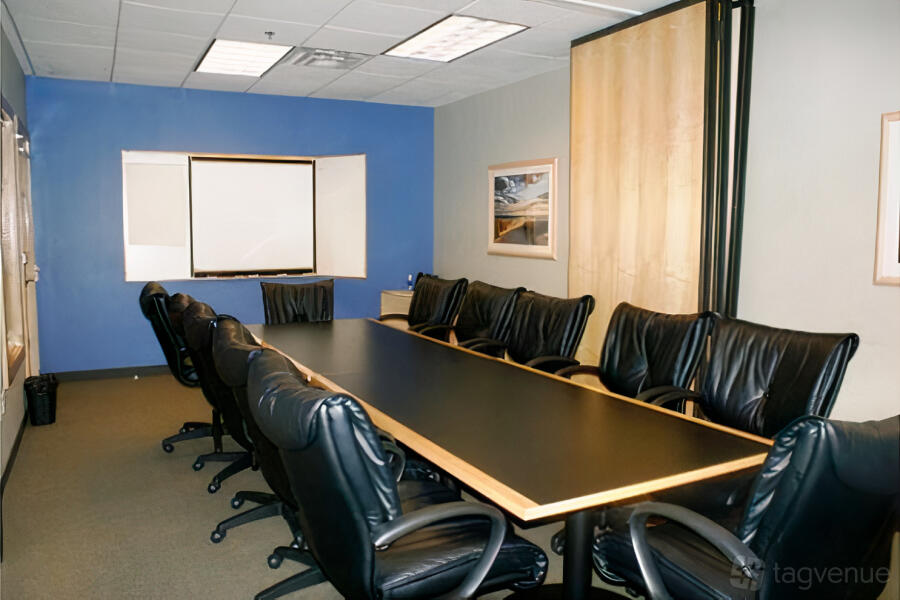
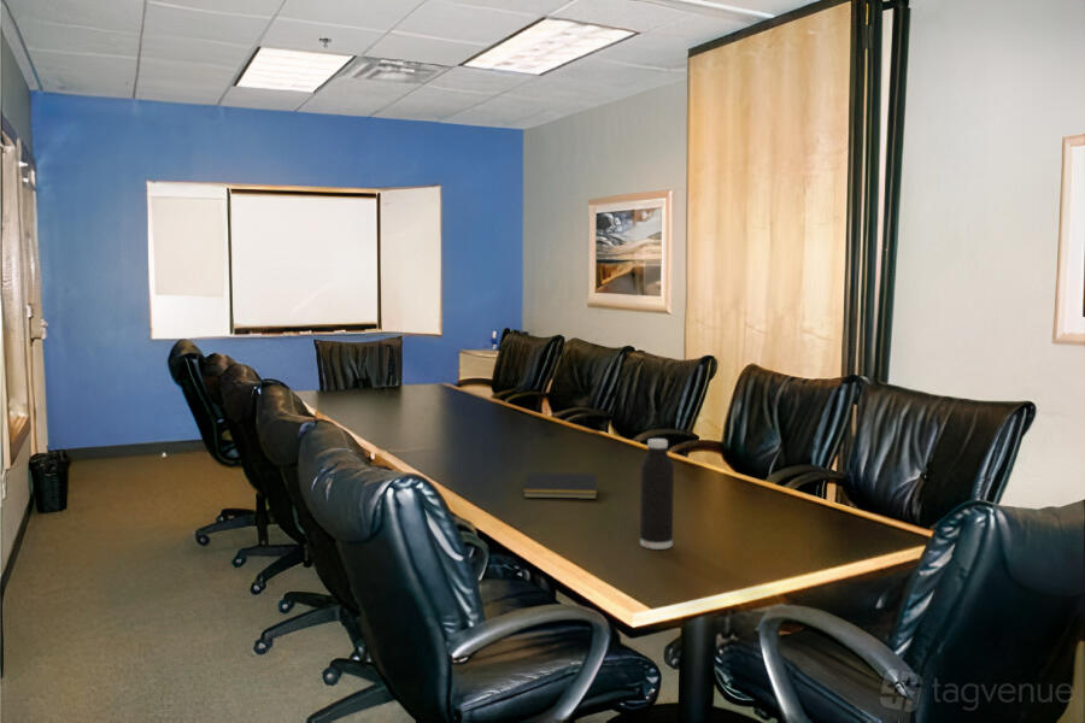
+ notepad (561, 484)
+ water bottle (657, 492)
